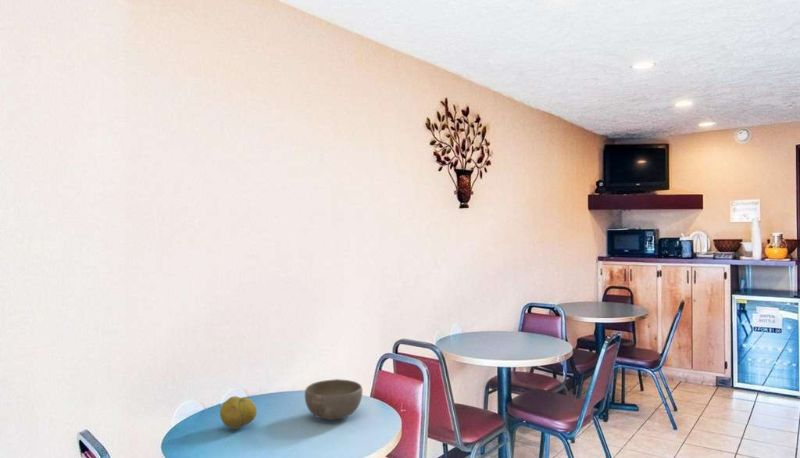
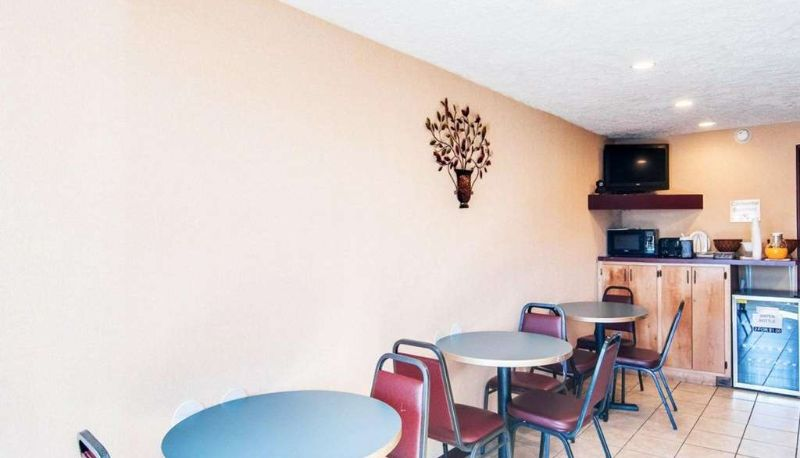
- bowl (333, 401)
- fruit (237, 412)
